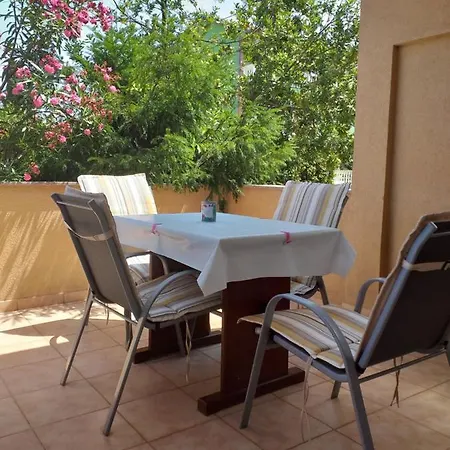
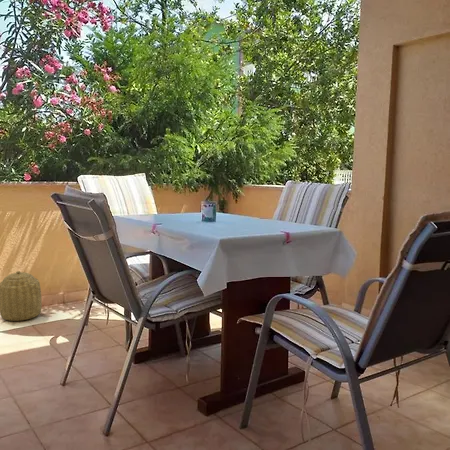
+ basket (19, 294)
